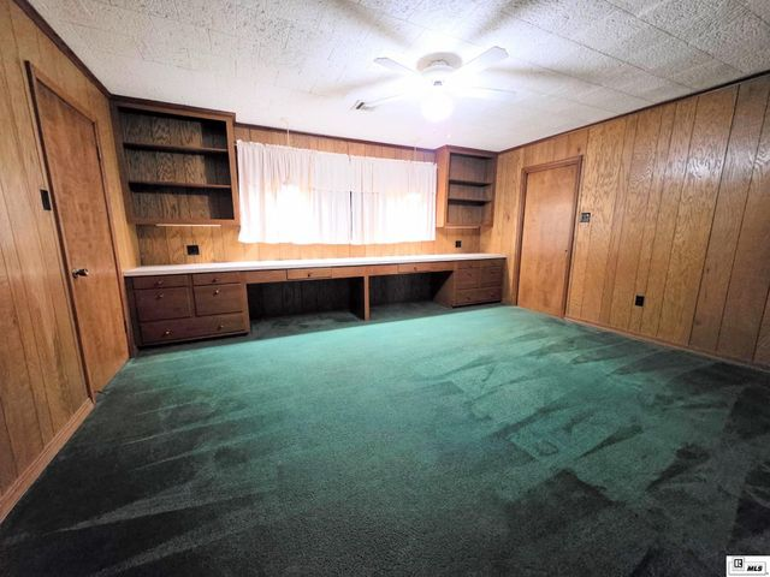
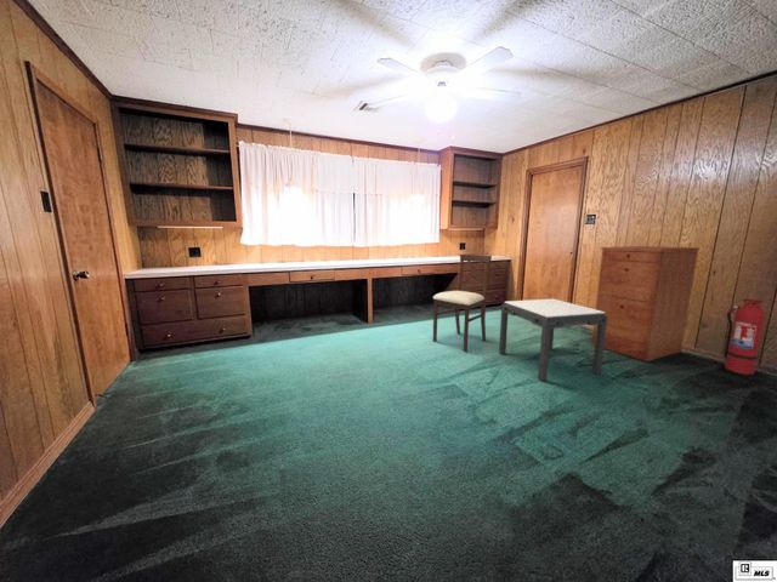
+ fire extinguisher (741, 335)
+ chair (461, 299)
+ side table (548, 335)
+ filing cabinet (641, 298)
